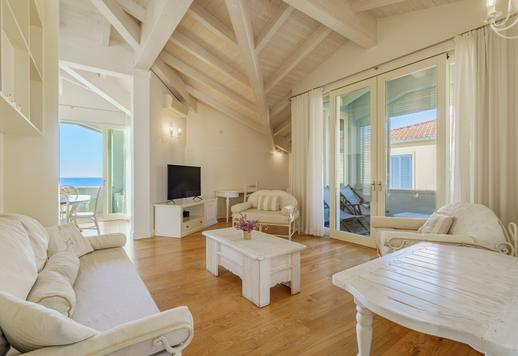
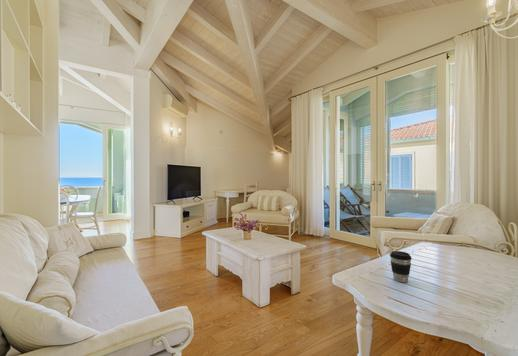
+ coffee cup (400, 266)
